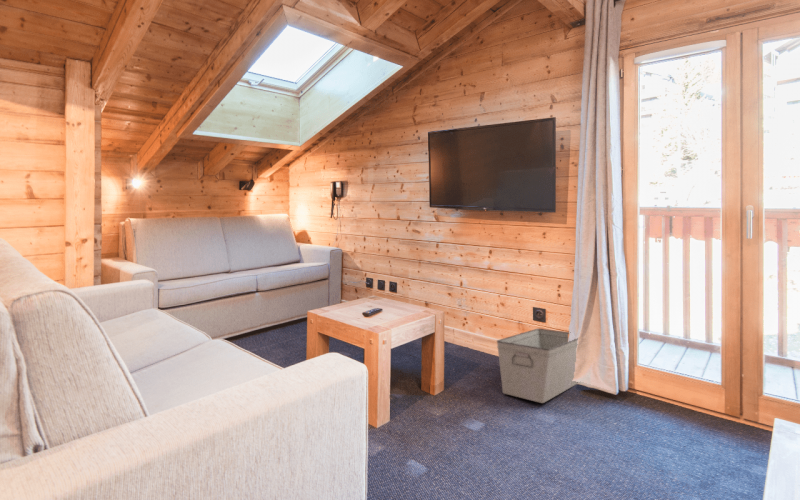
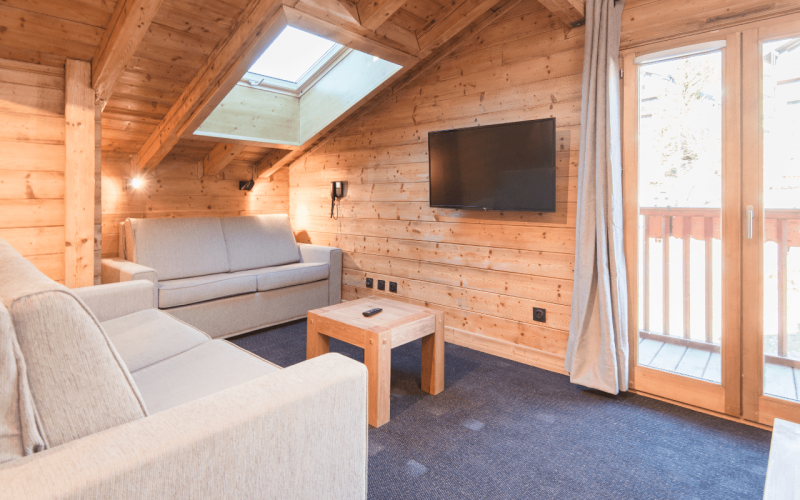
- storage bin (543, 362)
